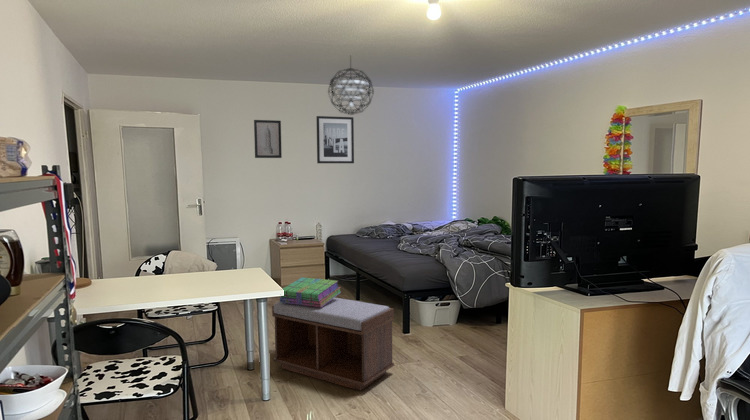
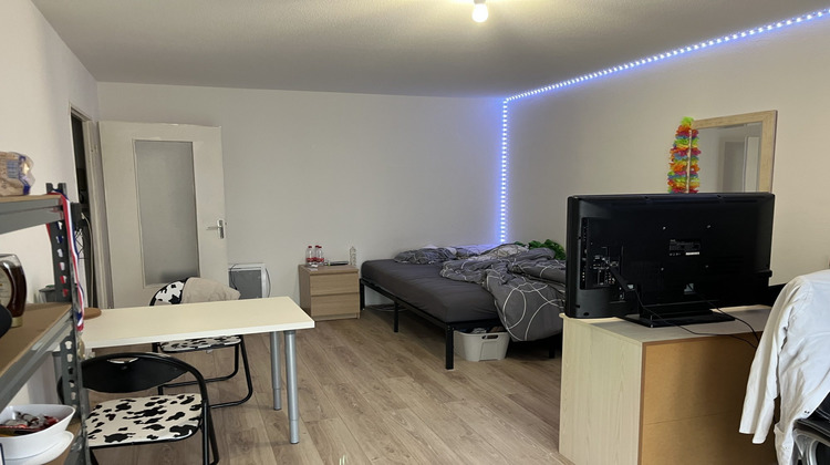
- pendant light (350, 85)
- stack of books (311, 294)
- bench (331, 337)
- wall art (267, 139)
- wall art (335, 140)
